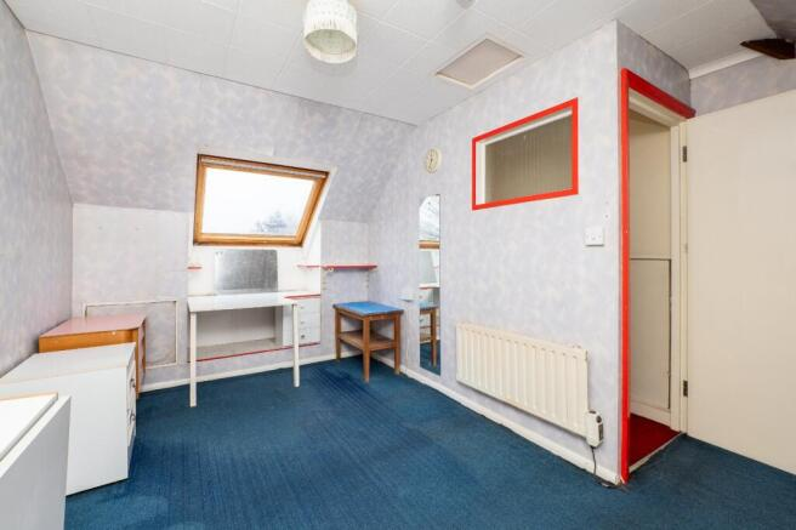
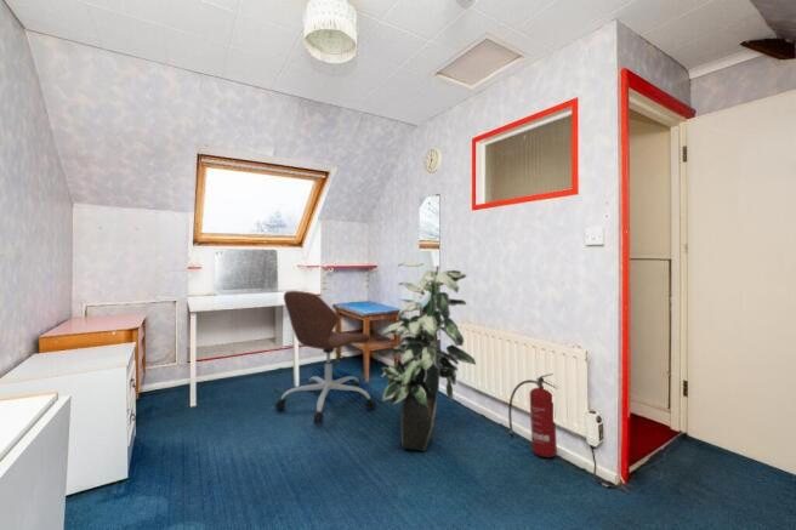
+ indoor plant (421, 352)
+ fire extinguisher (530, 408)
+ office chair (329, 346)
